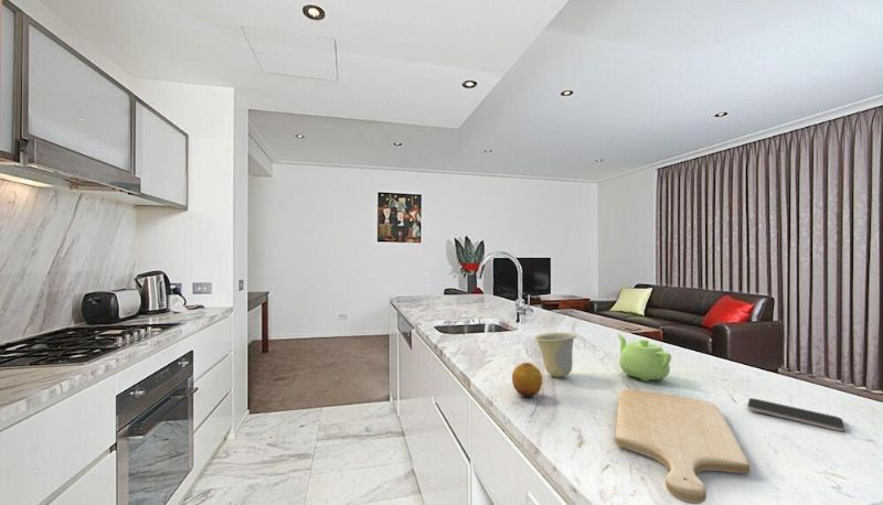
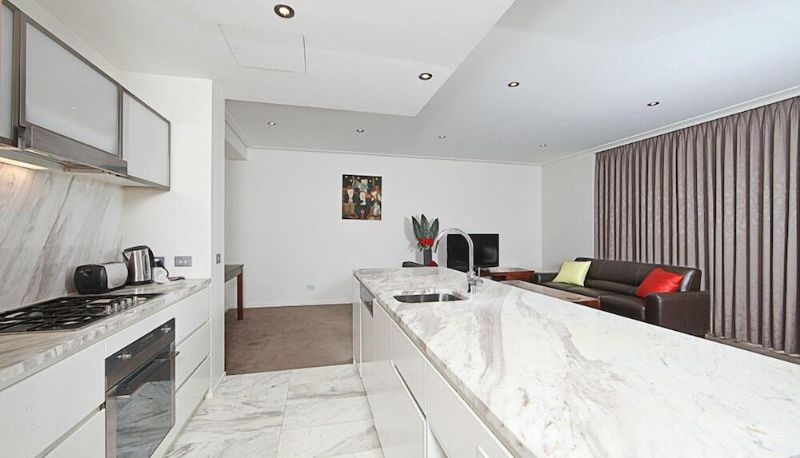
- teapot (641, 357)
- cup (554, 354)
- chopping board (673, 434)
- smartphone (792, 412)
- fruit (526, 378)
